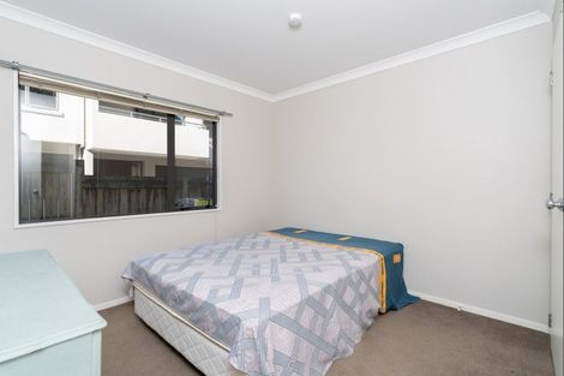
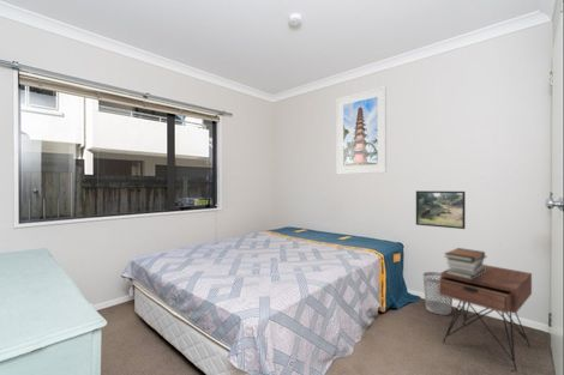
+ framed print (359, 133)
+ book stack (464, 261)
+ nightstand (484, 310)
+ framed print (439, 208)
+ wastebasket (438, 292)
